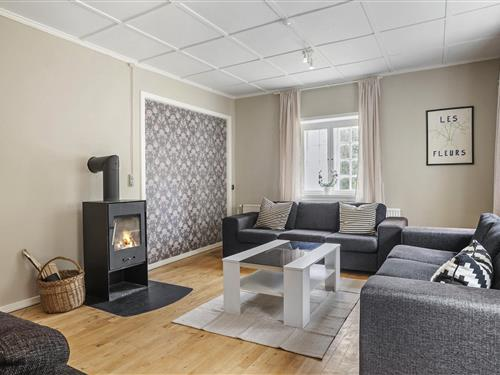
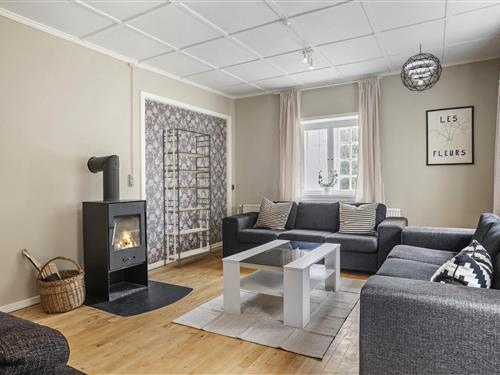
+ pendant light (420, 67)
+ shelving unit (182, 194)
